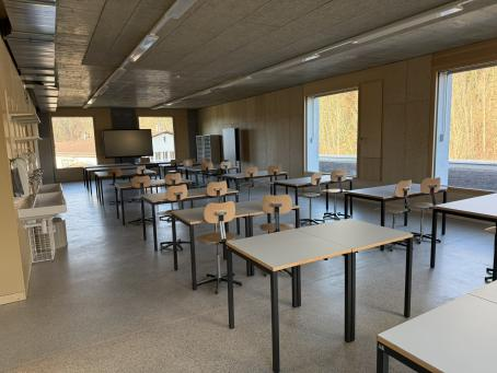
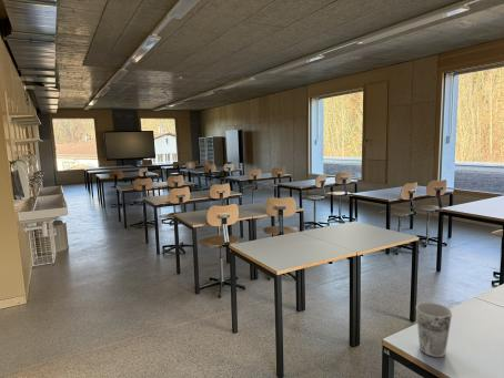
+ cup (433, 329)
